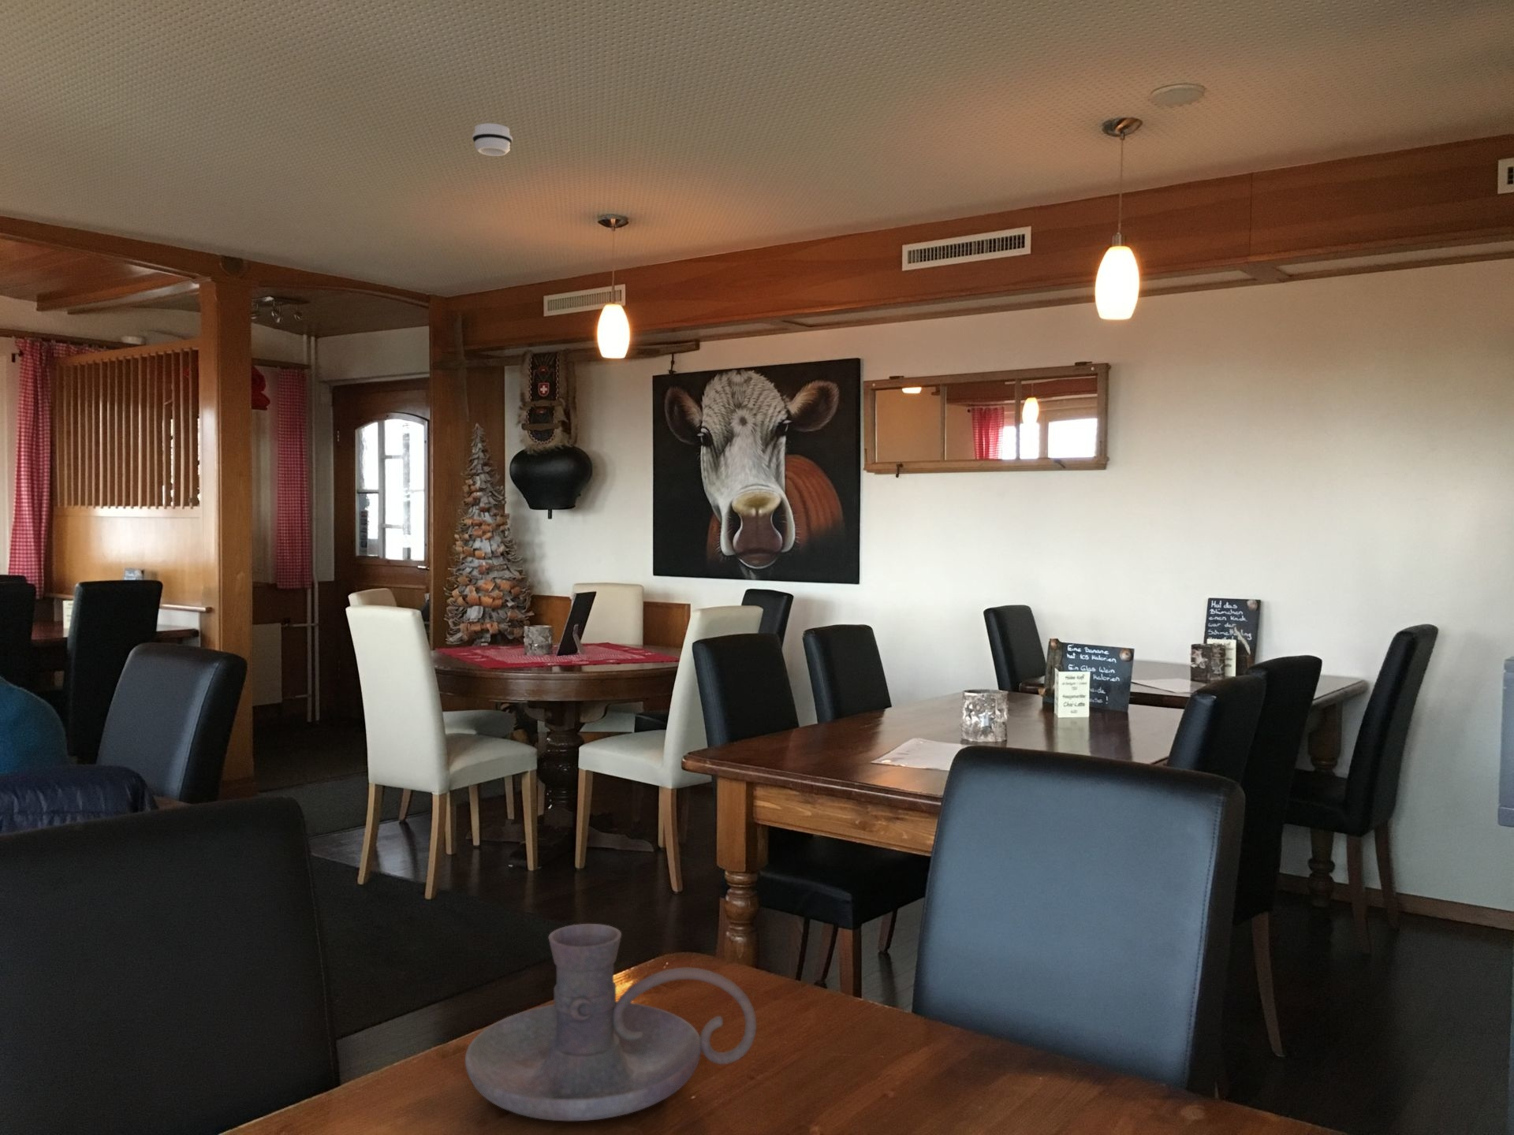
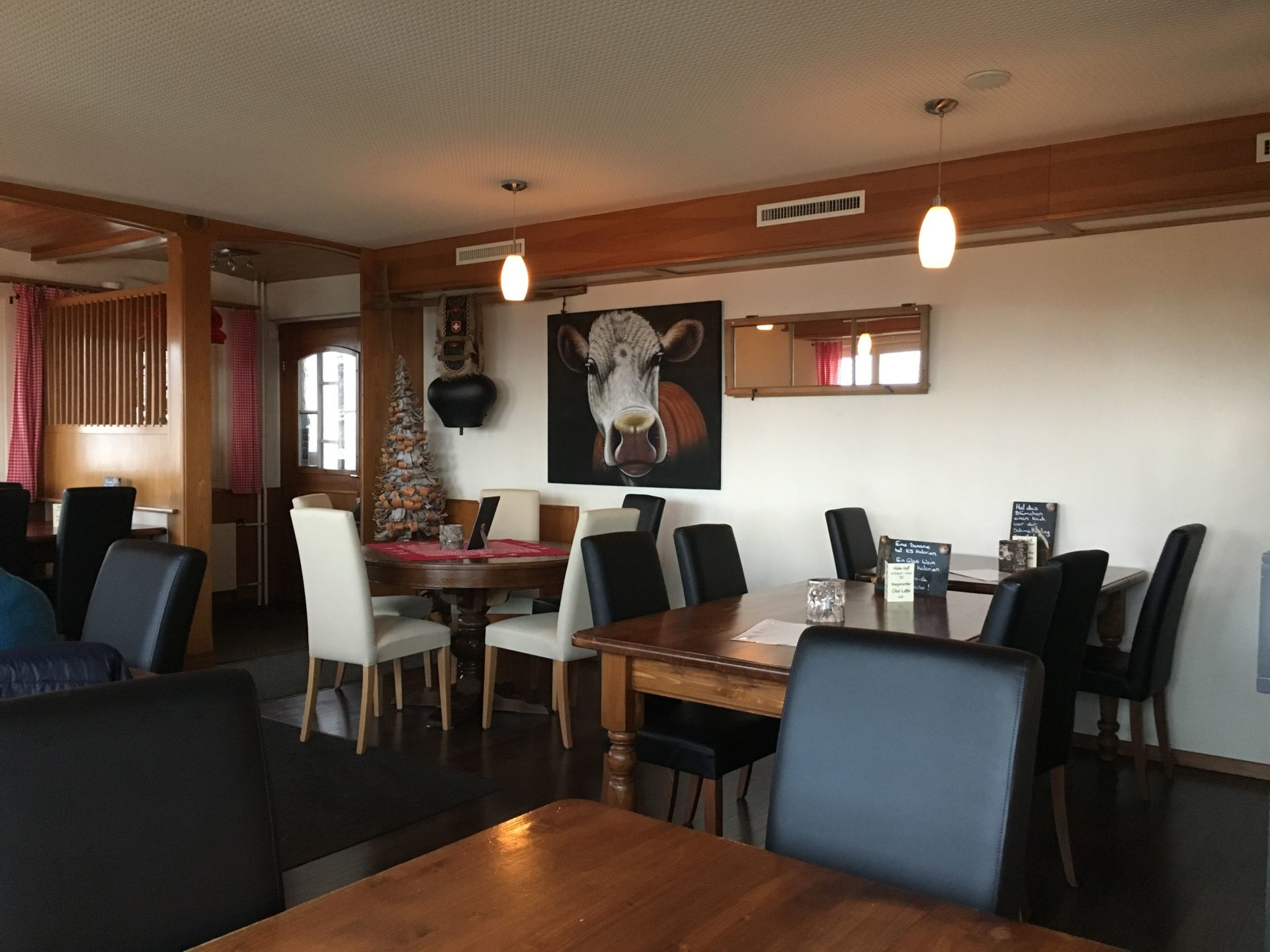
- candle holder (612, 1011)
- smoke detector (492, 139)
